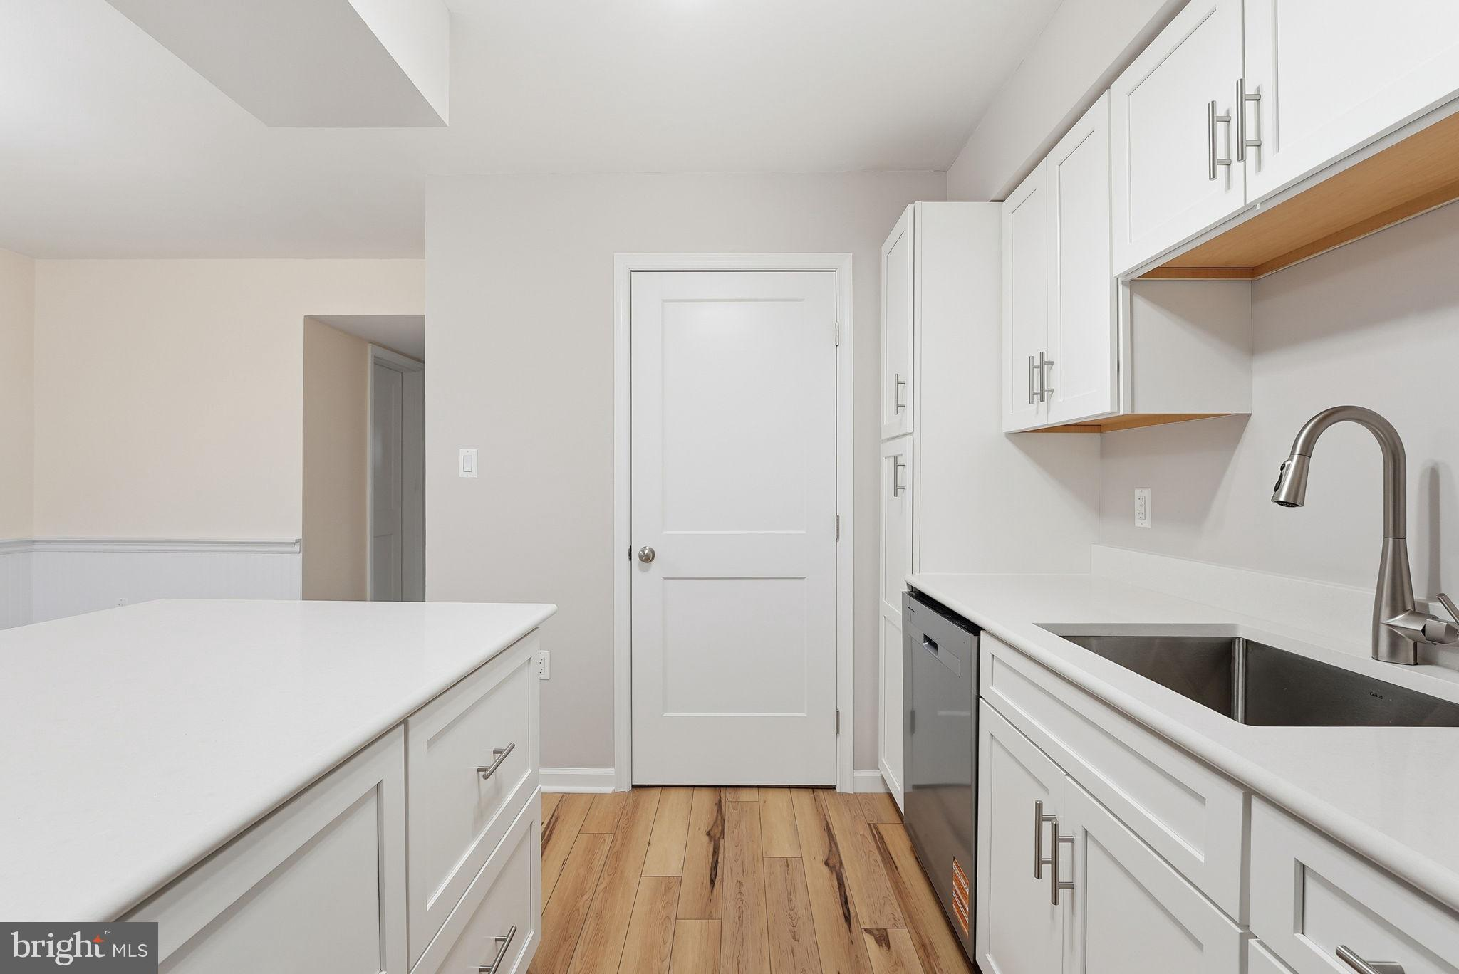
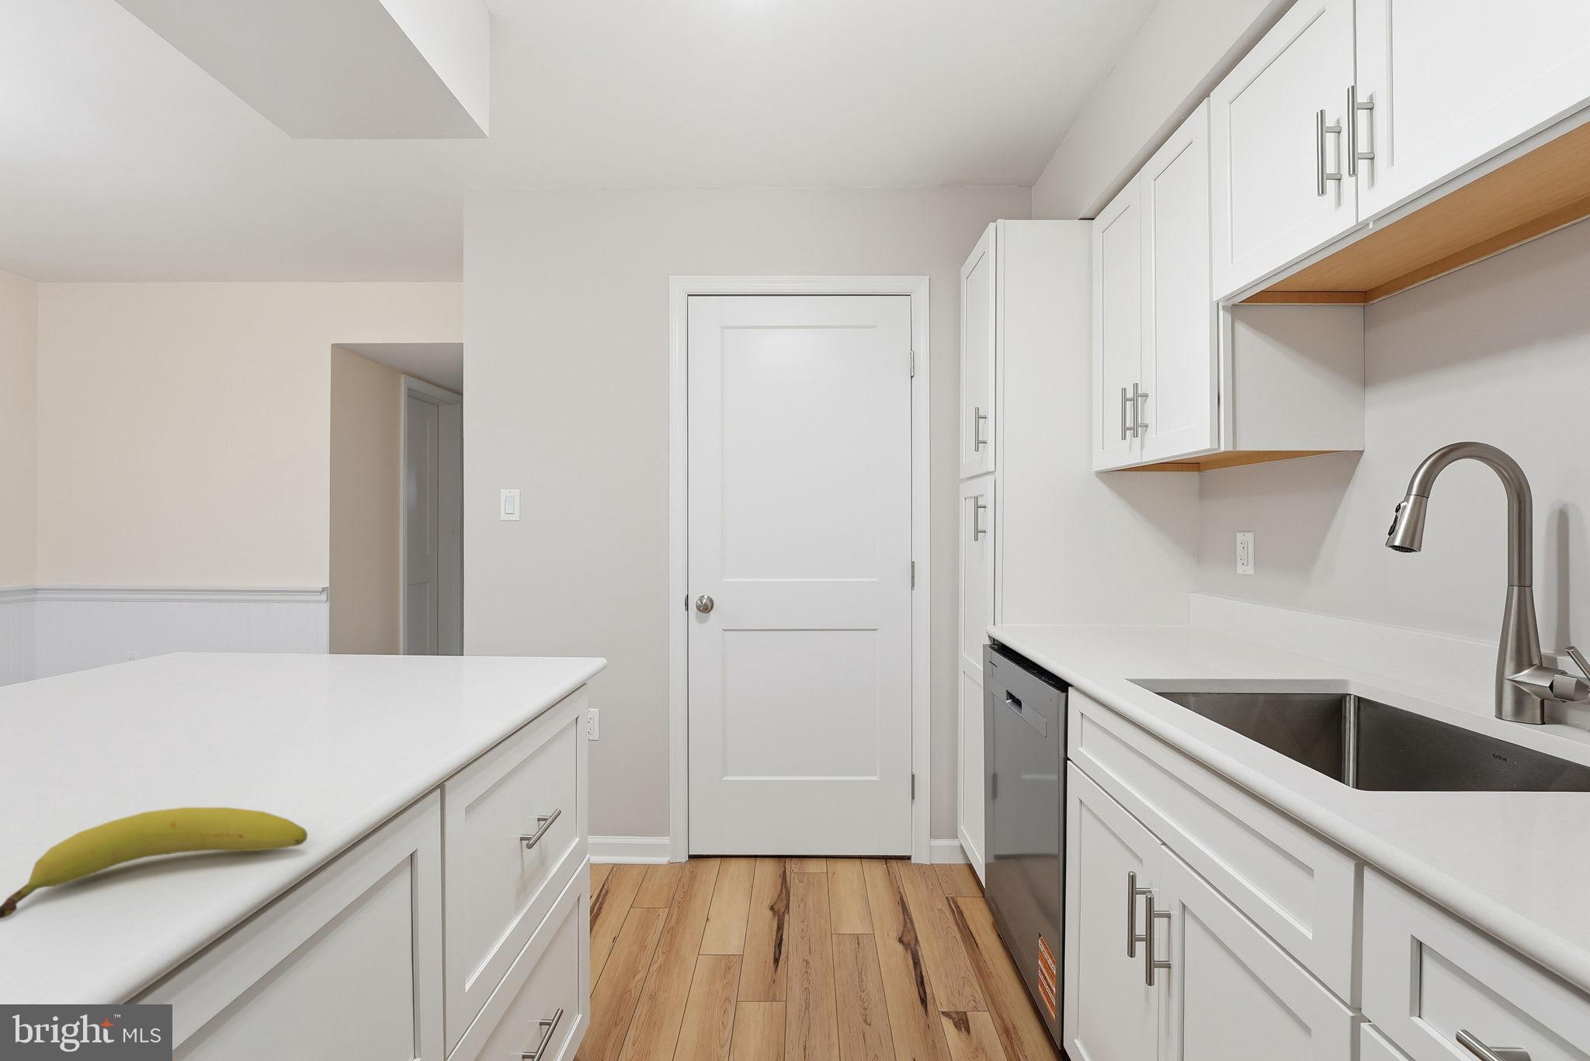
+ fruit (168, 841)
